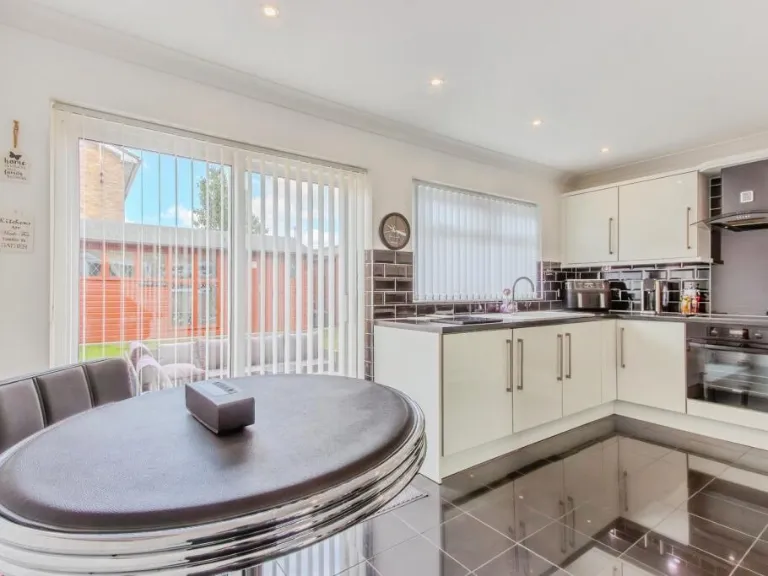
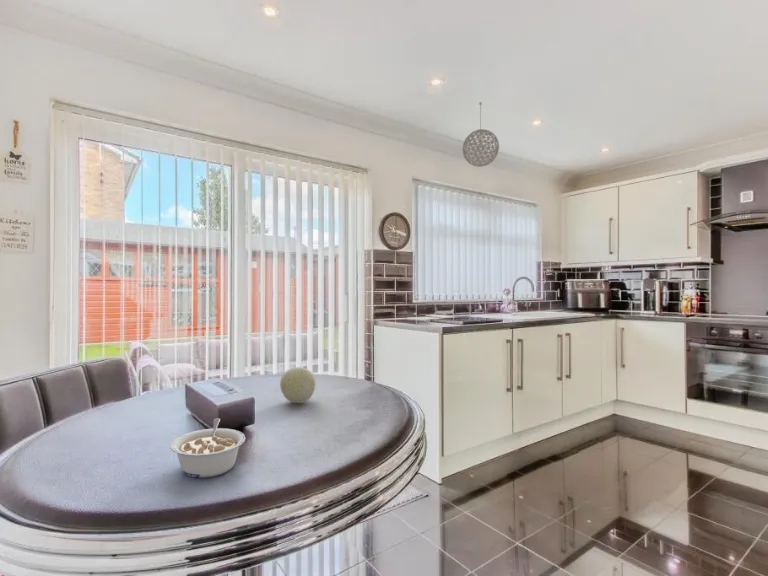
+ pendant light (480, 134)
+ fruit (298, 384)
+ legume (207, 450)
